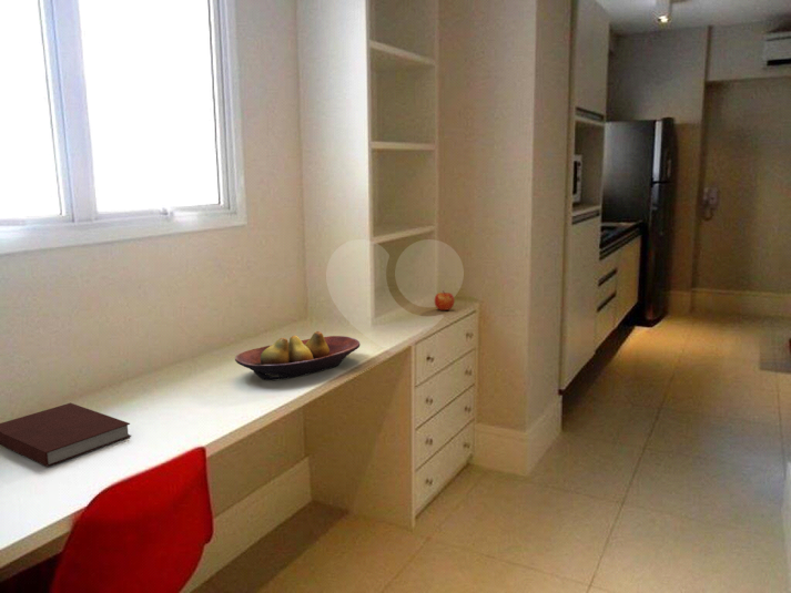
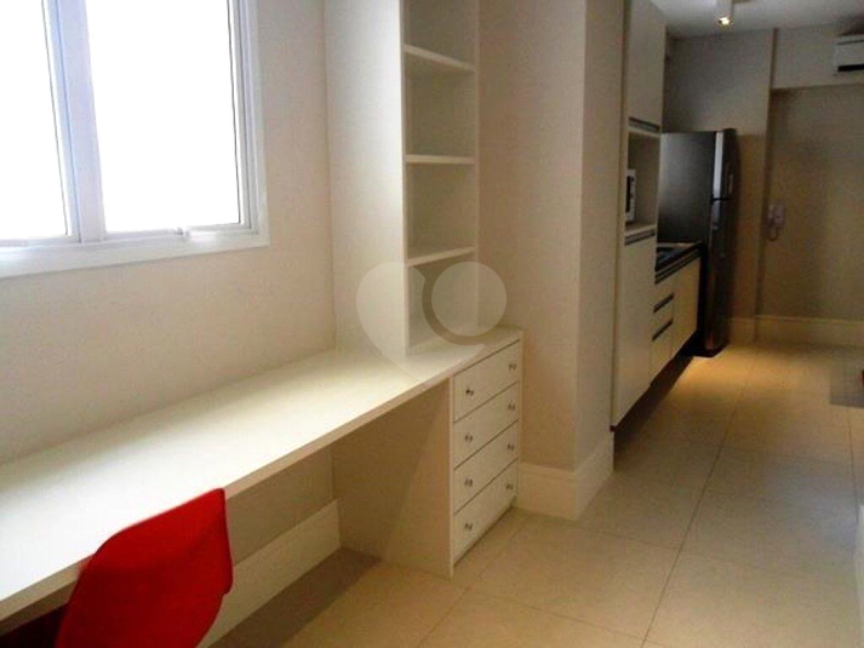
- fruit bowl (300, 351)
- apple (444, 299)
- notebook (59, 431)
